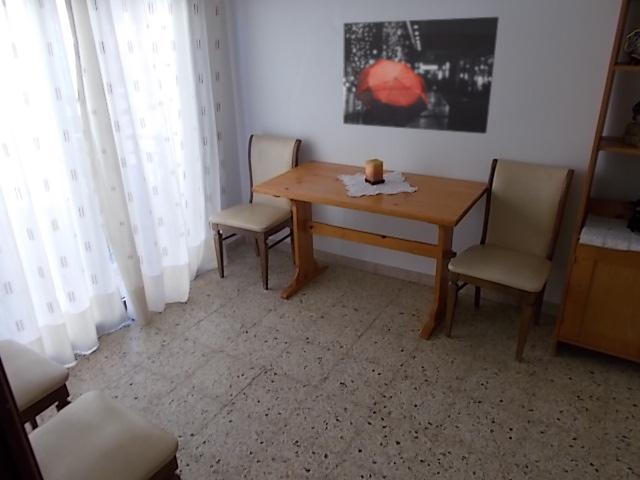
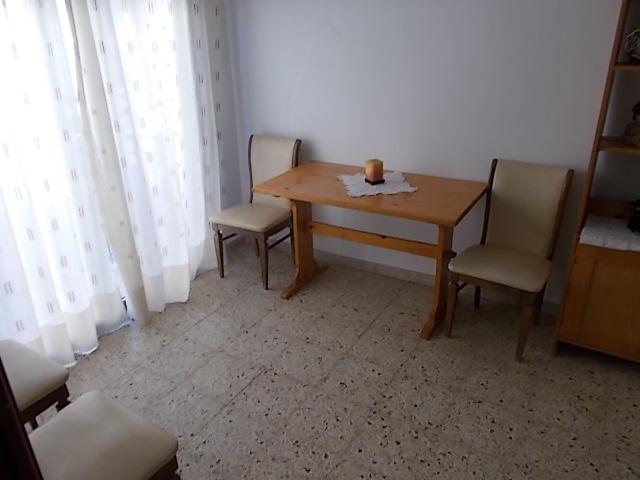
- wall art (412, 76)
